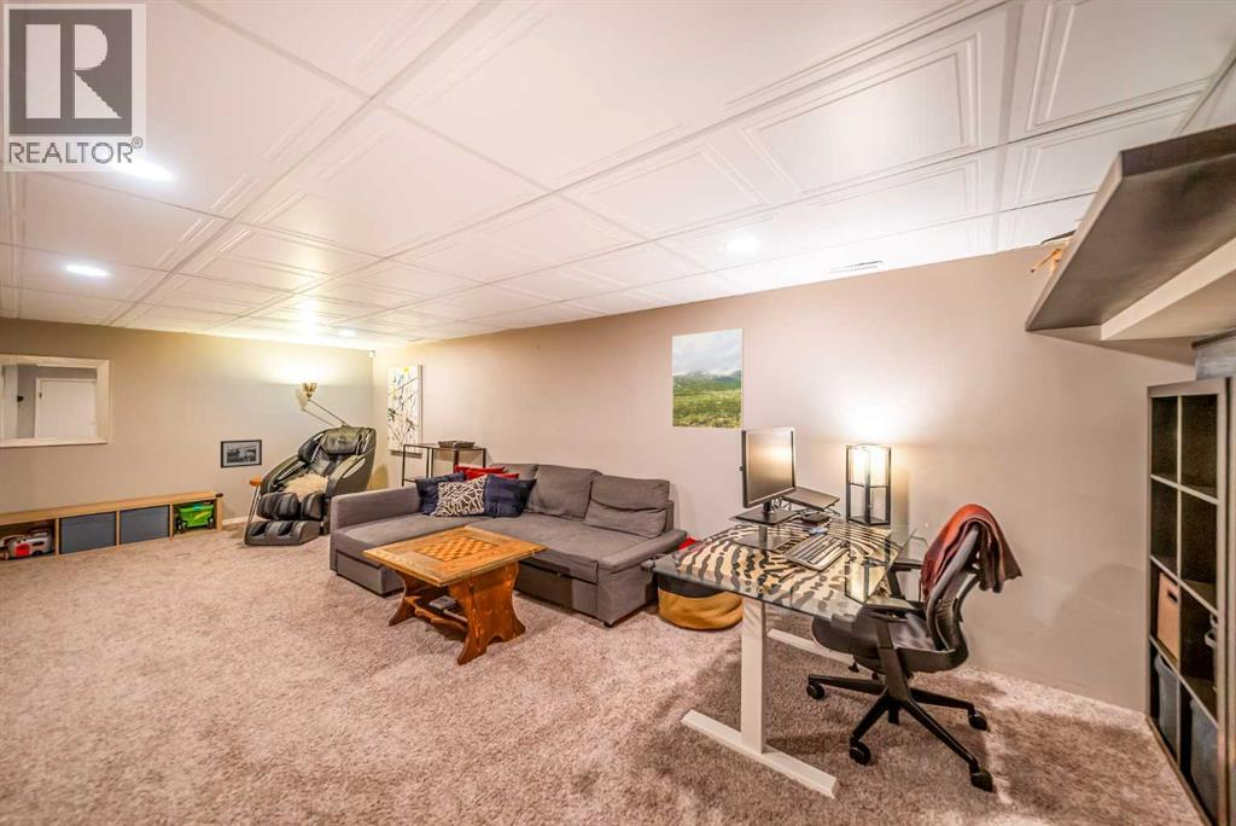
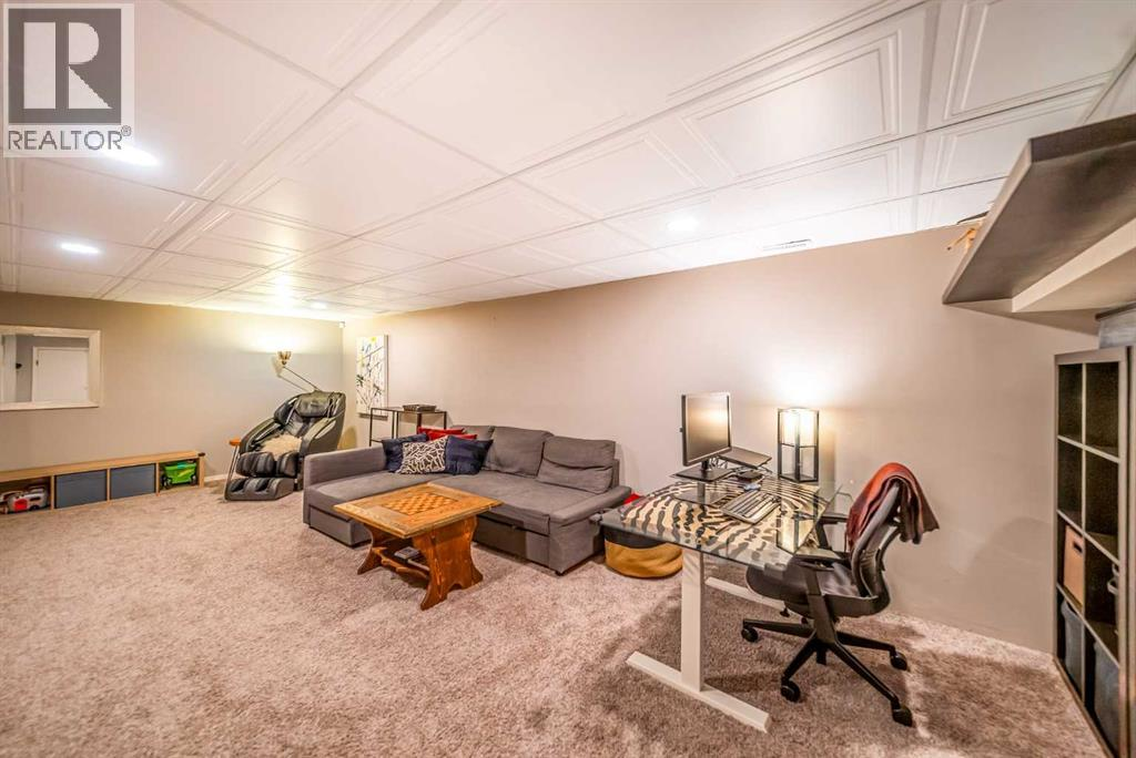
- picture frame (241, 453)
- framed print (706, 380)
